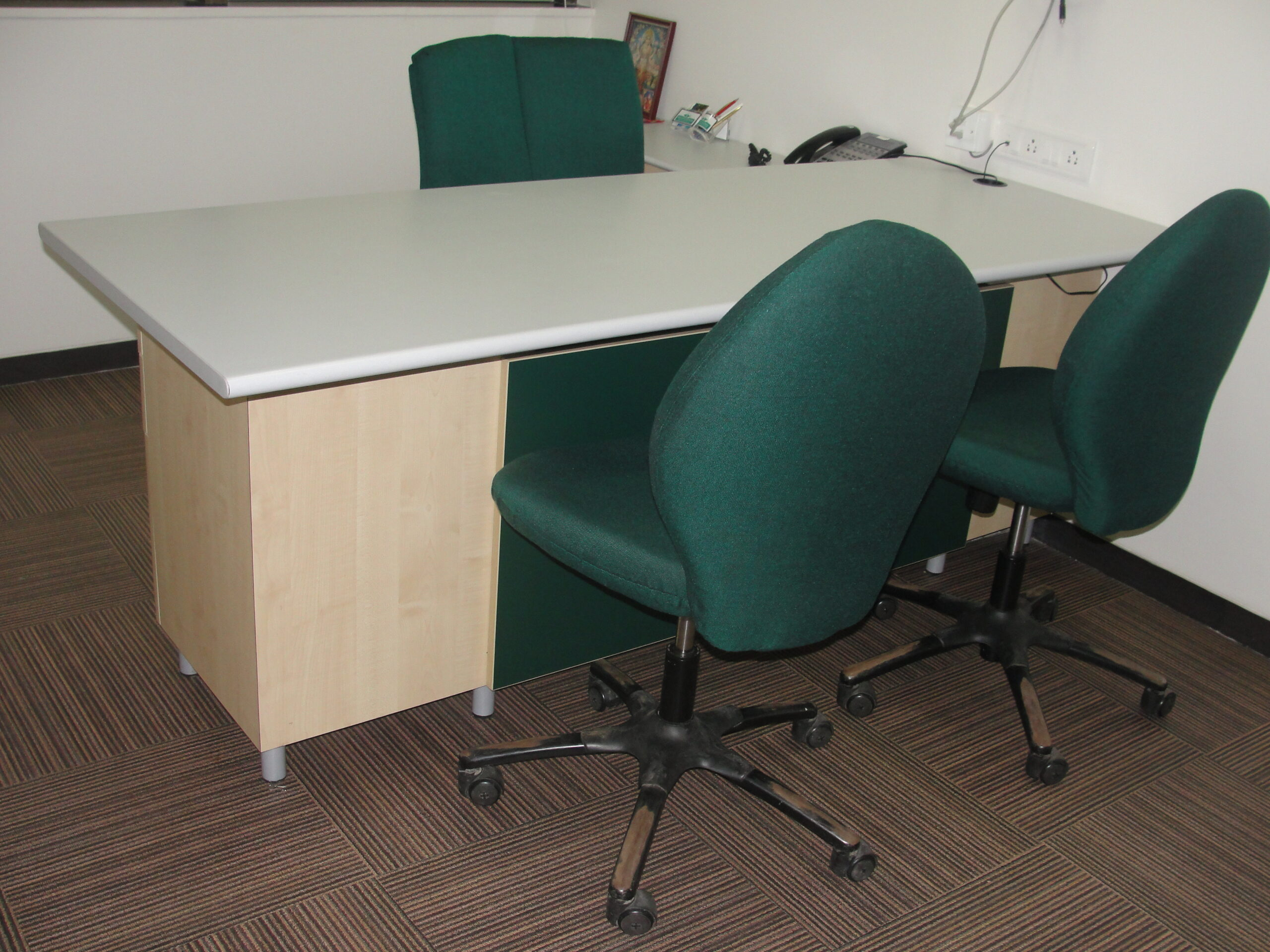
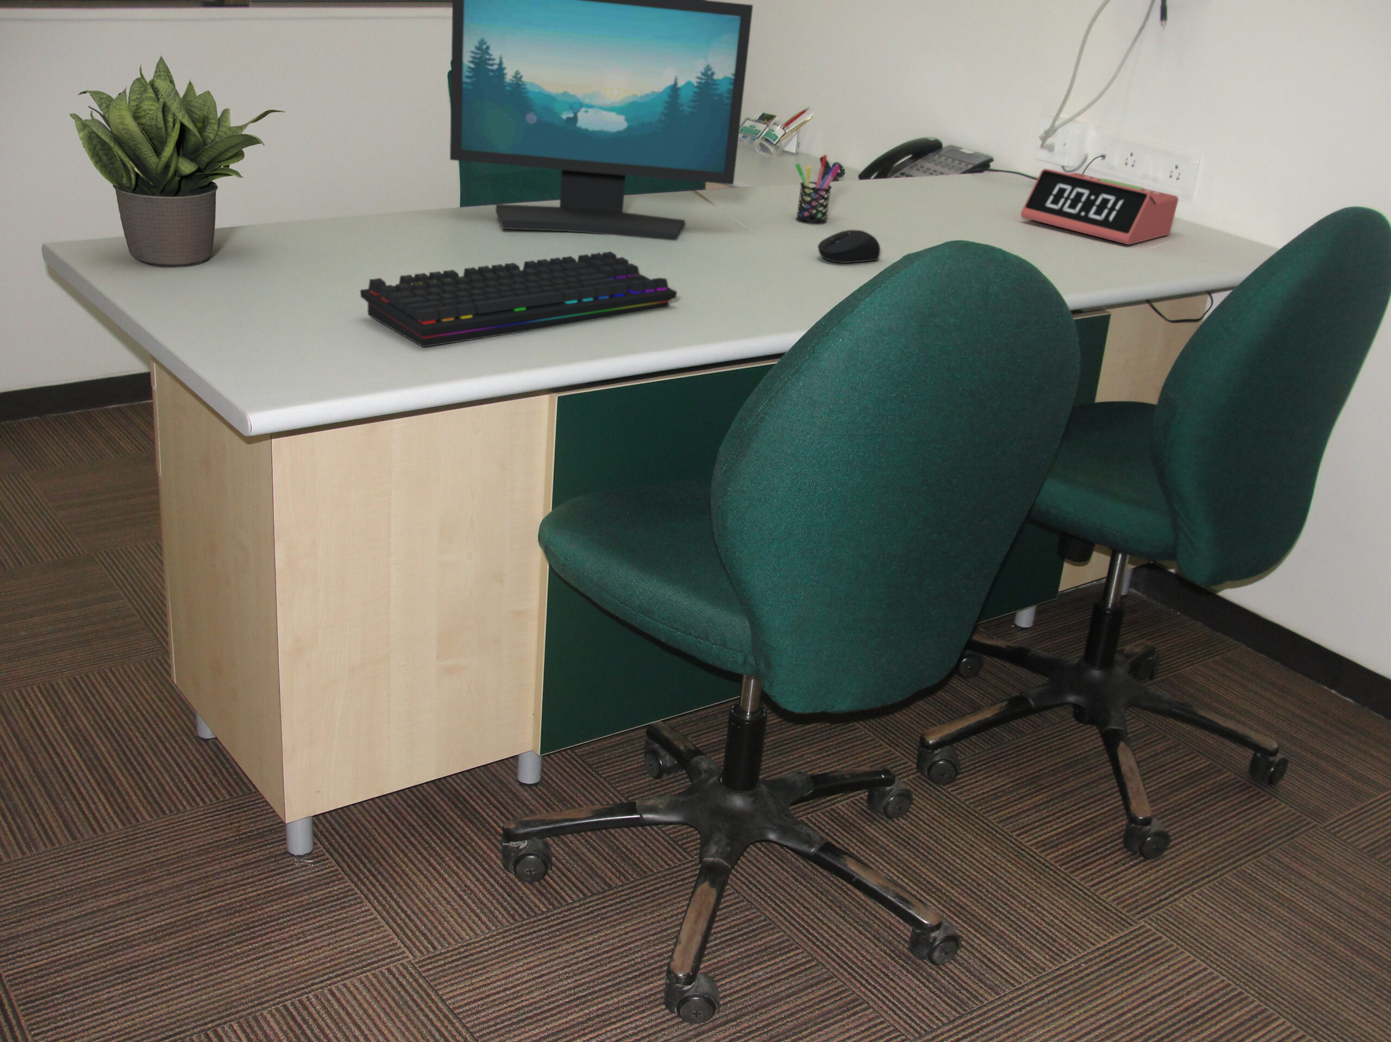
+ computer monitor (597, 112)
+ pen holder (813, 189)
+ alarm clock (1101, 202)
+ keyboard (526, 294)
+ potted plant (189, 159)
+ computer mouse (850, 245)
